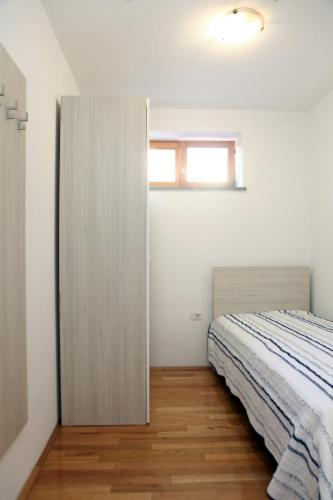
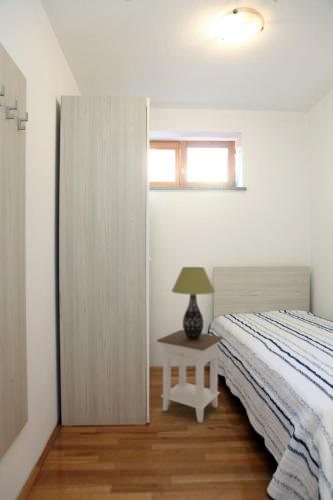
+ table lamp (193, 303)
+ nightstand (185, 373)
